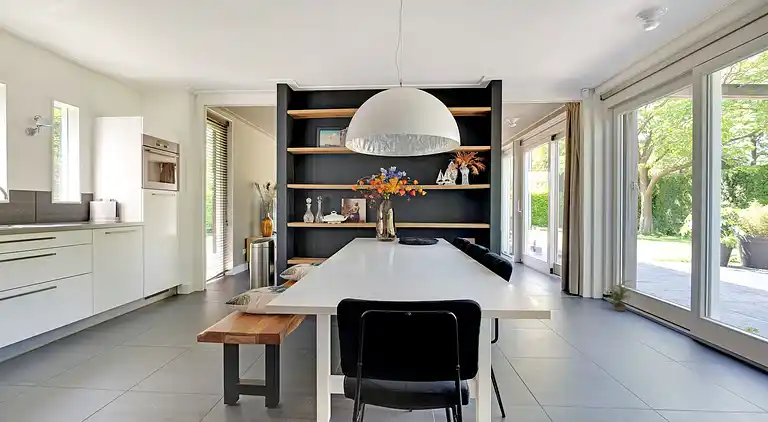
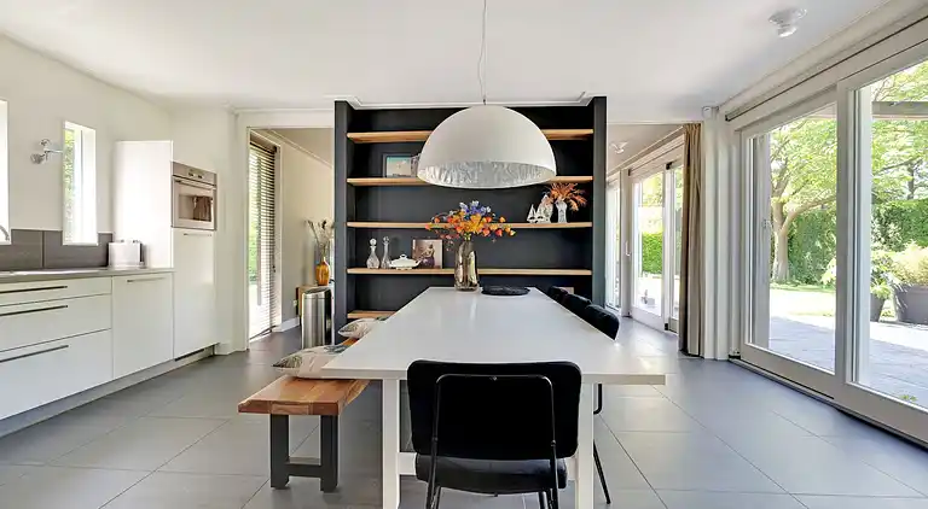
- potted plant (621, 295)
